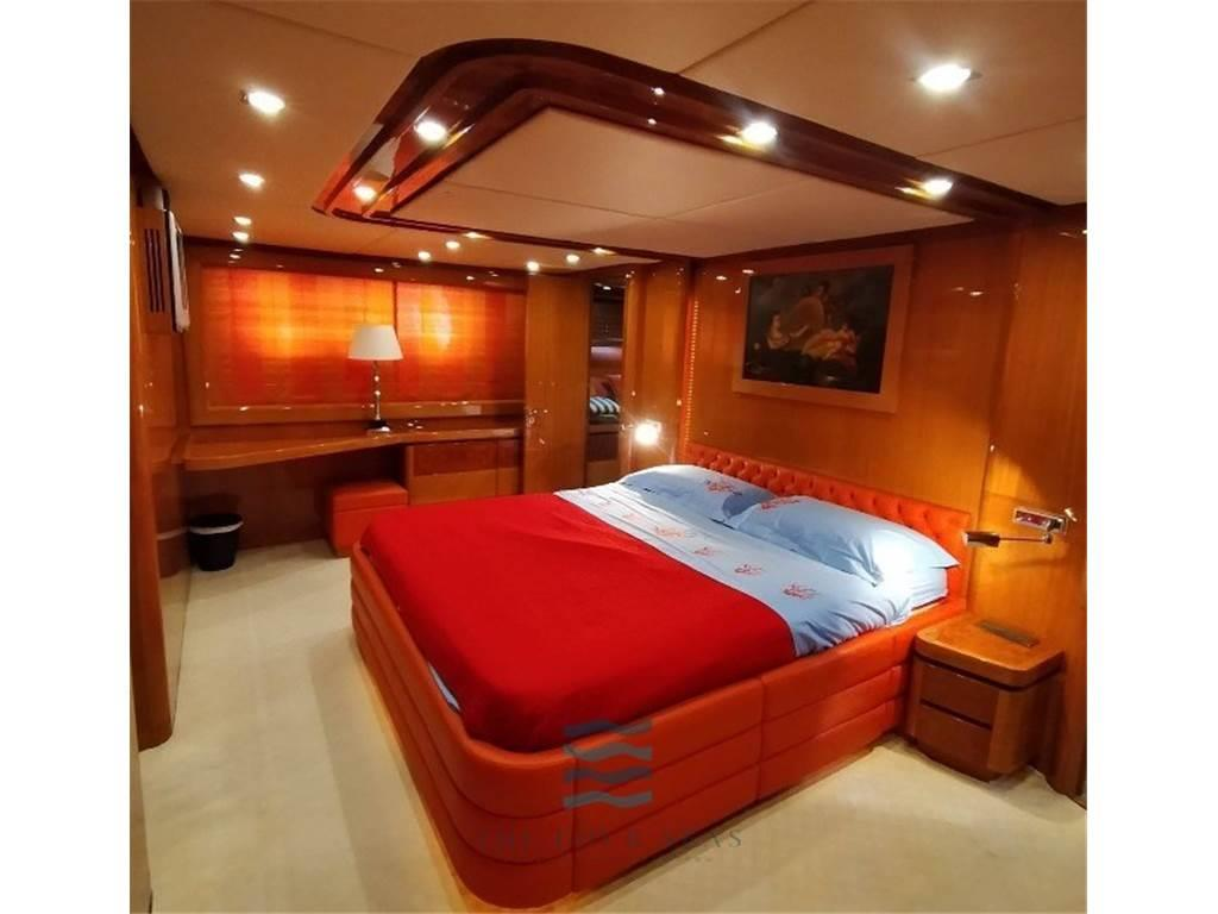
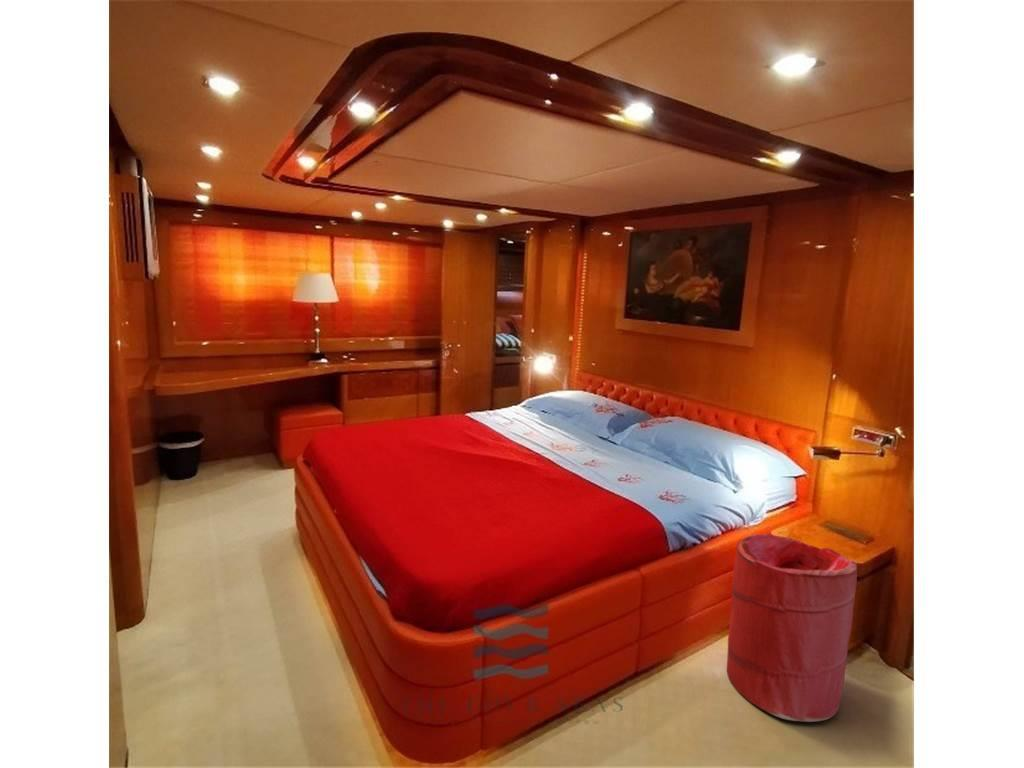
+ laundry hamper (788, 616)
